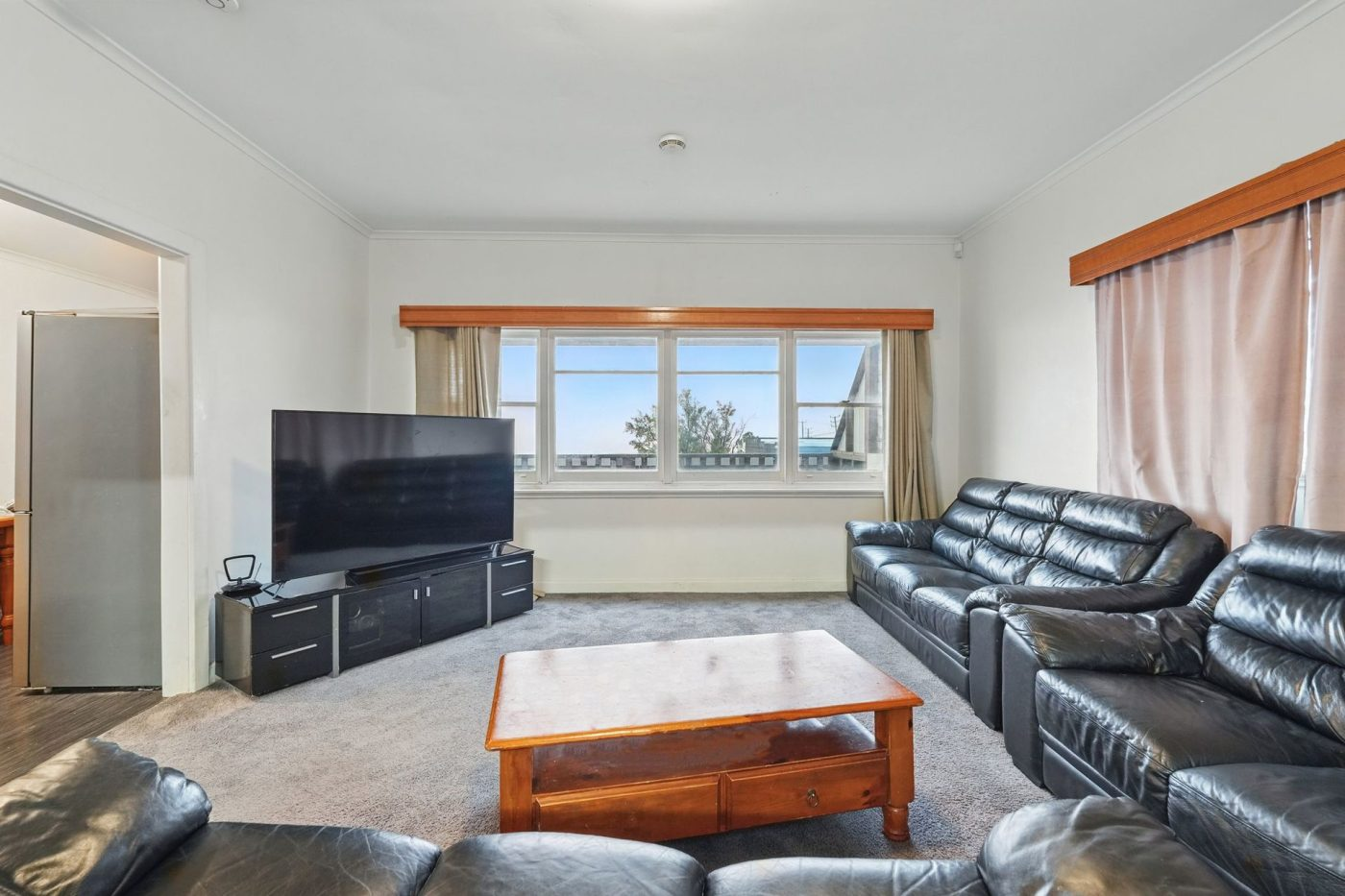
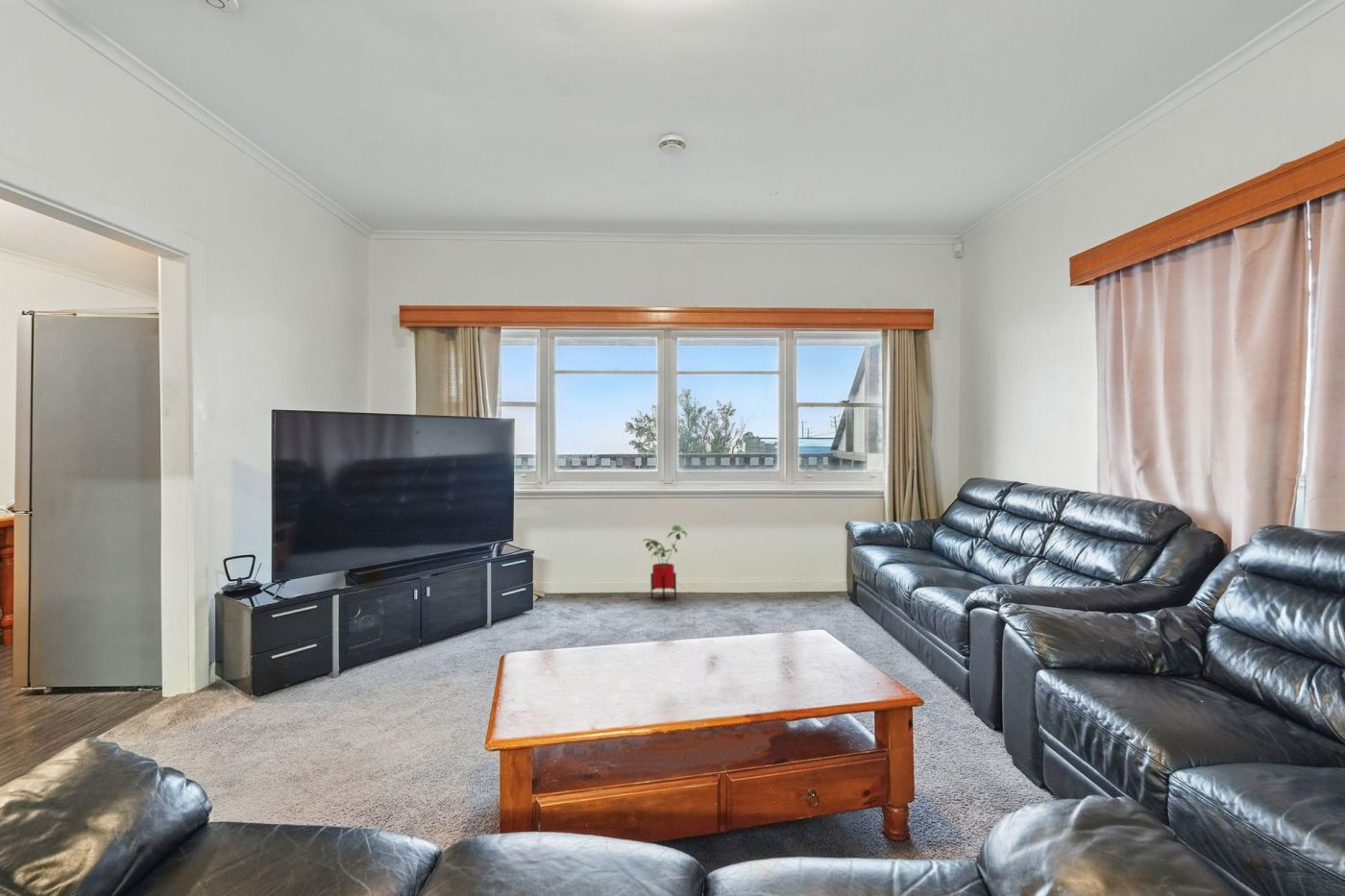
+ house plant (665, 560)
